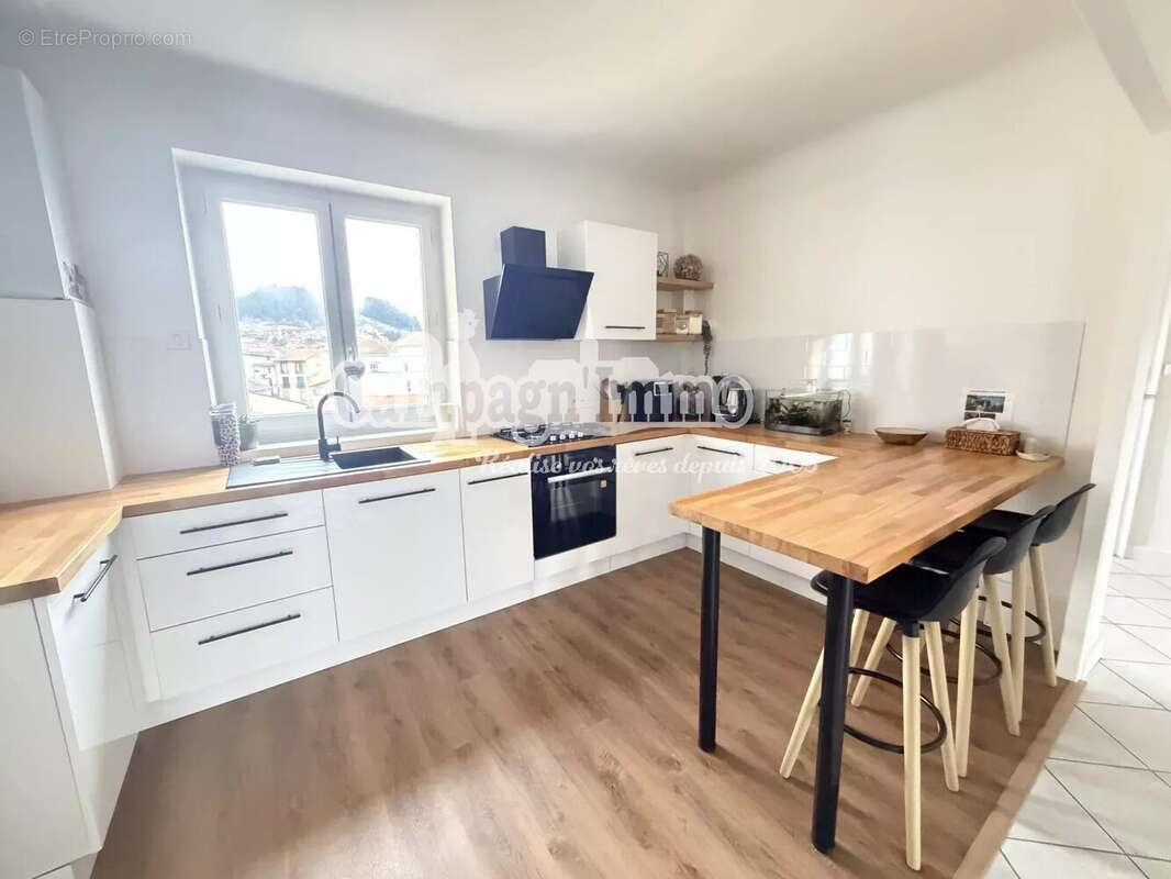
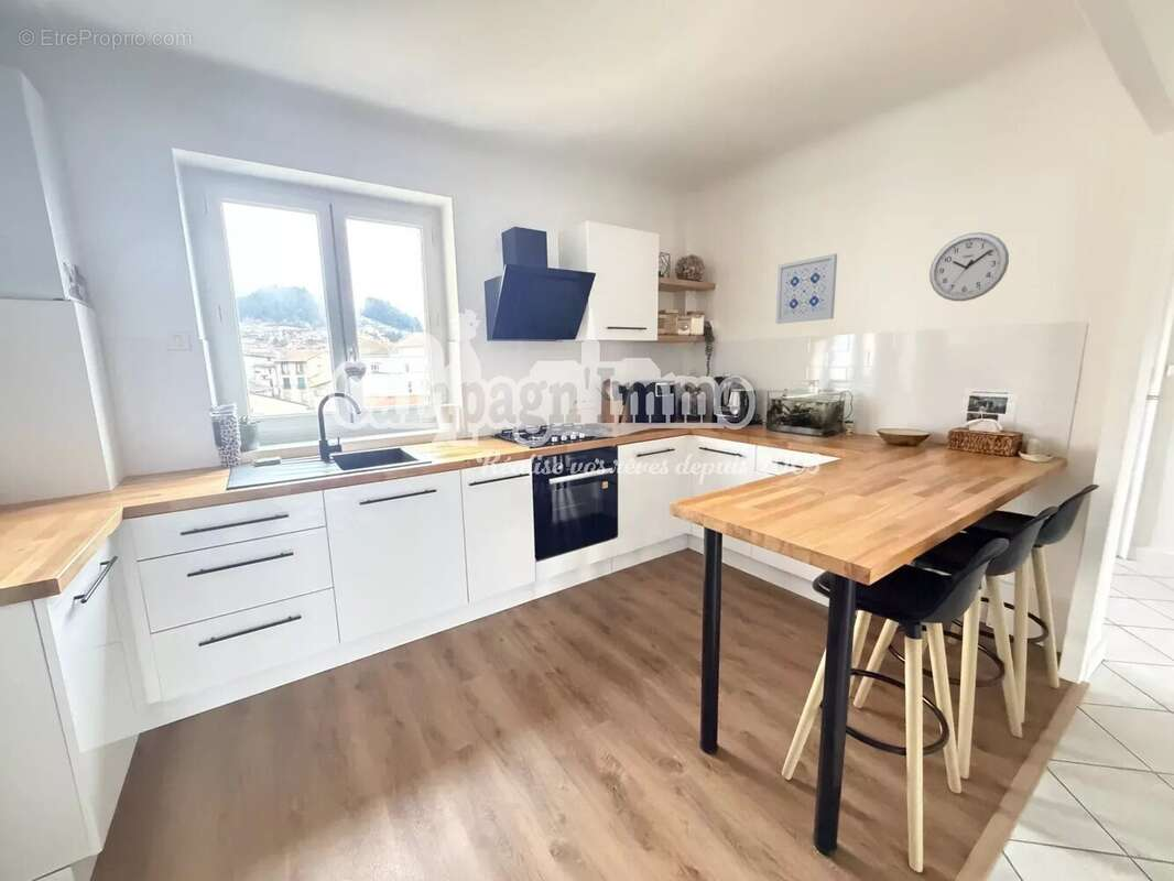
+ wall clock (966, 267)
+ wall art (804, 291)
